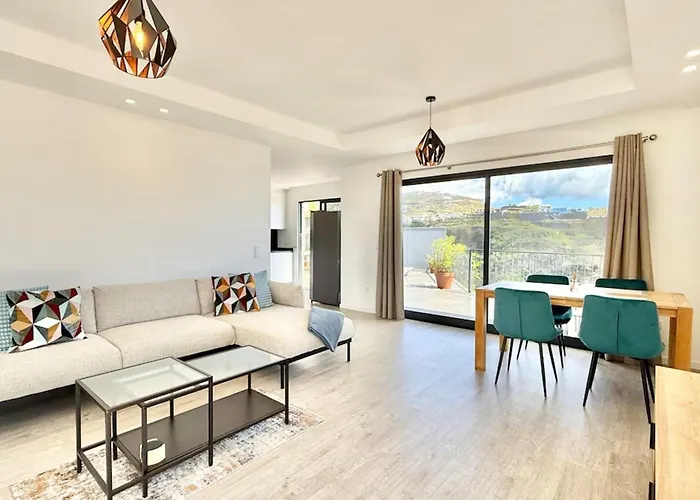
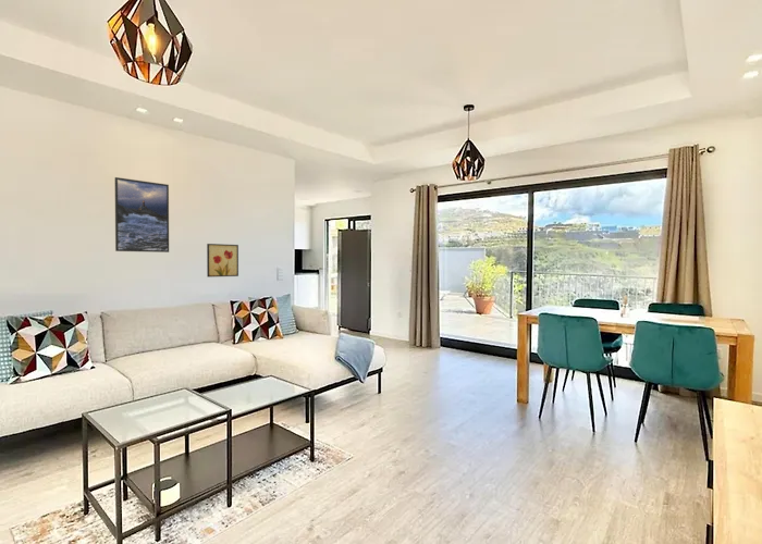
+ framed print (143, 217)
+ wall art (222, 260)
